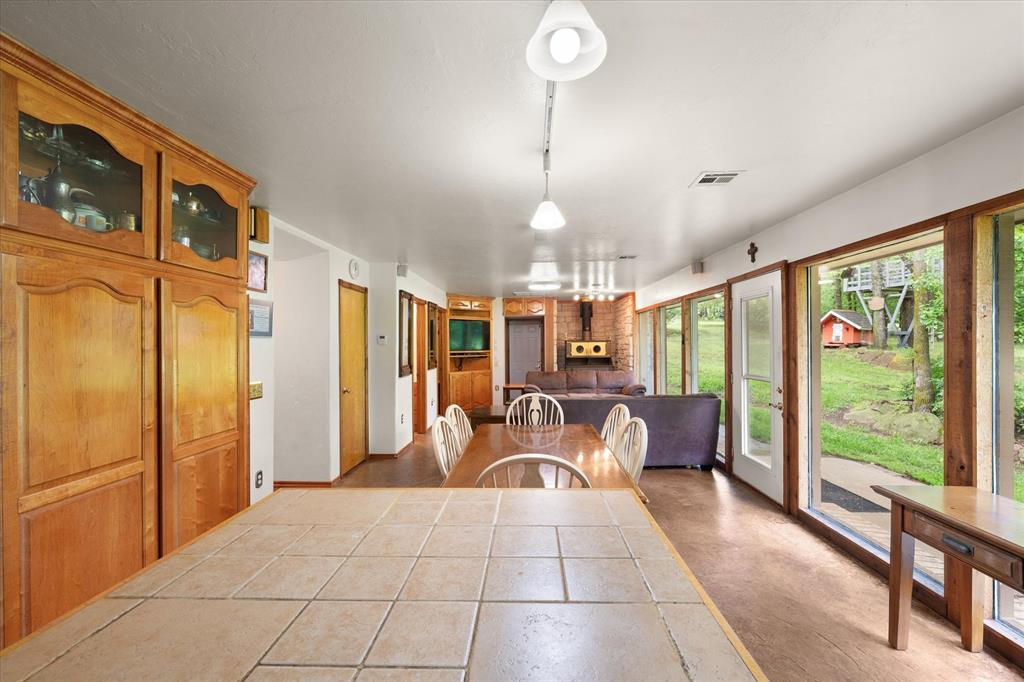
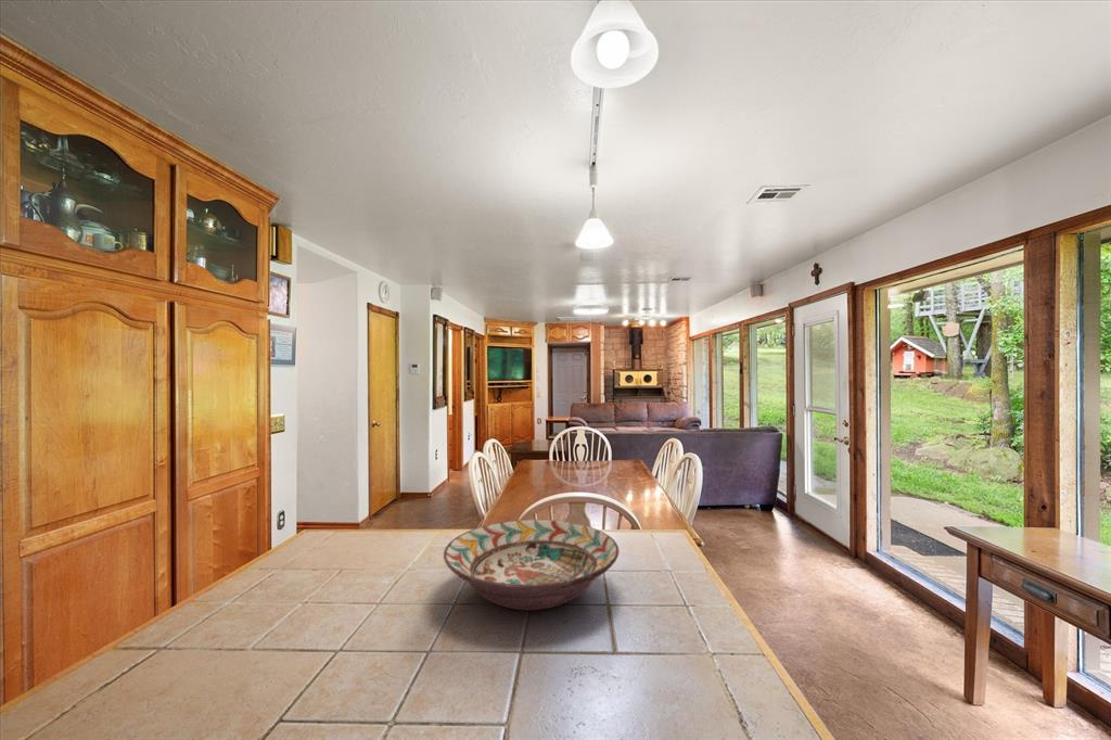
+ decorative bowl (532, 567)
